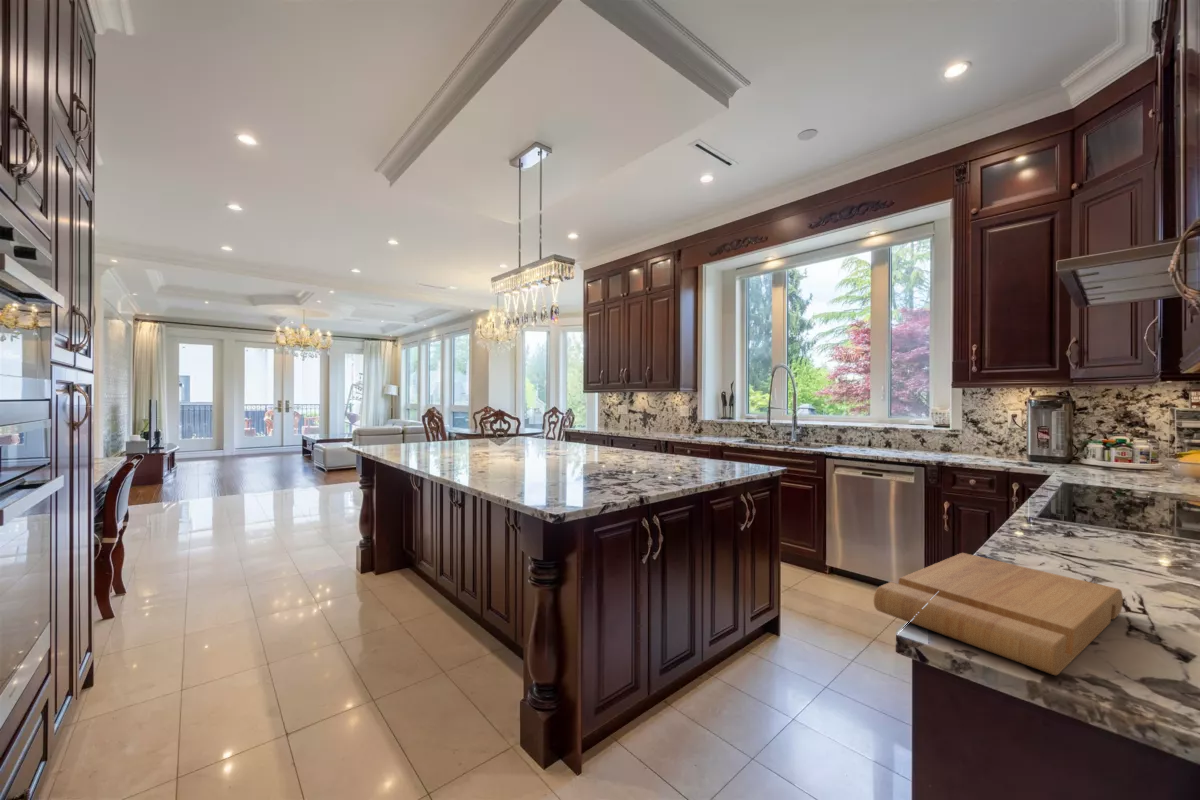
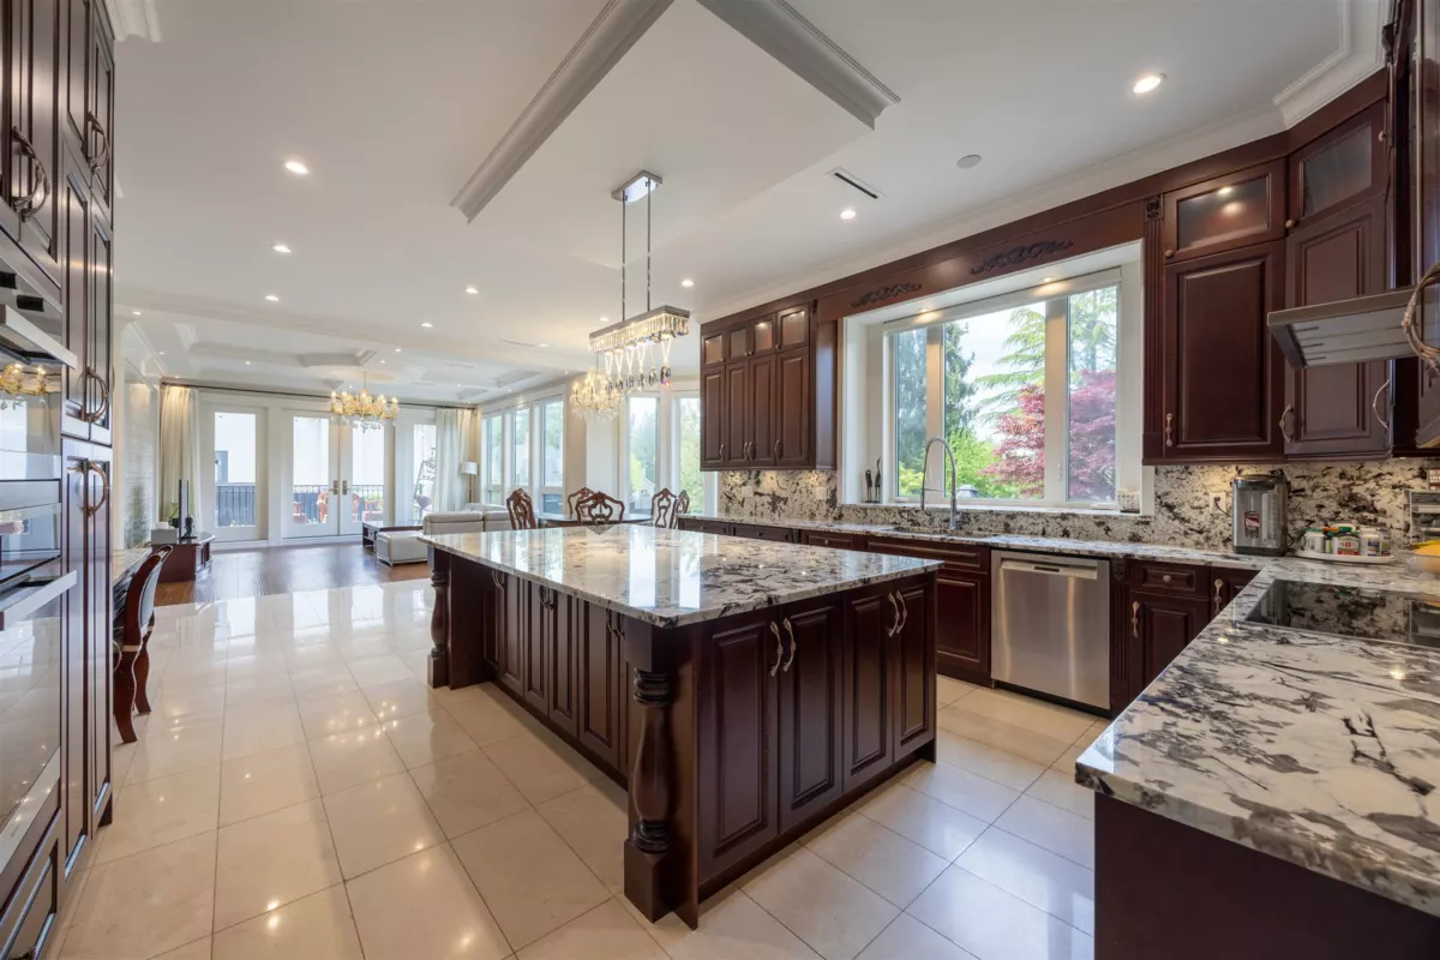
- cutting board (998, 600)
